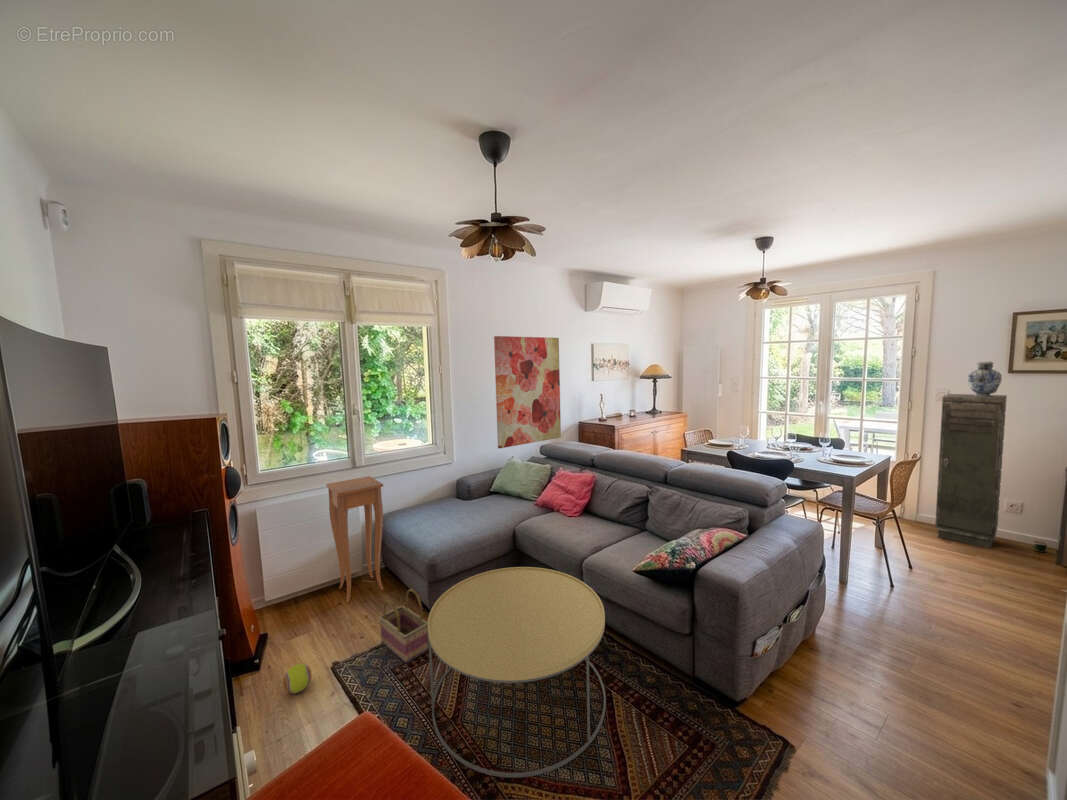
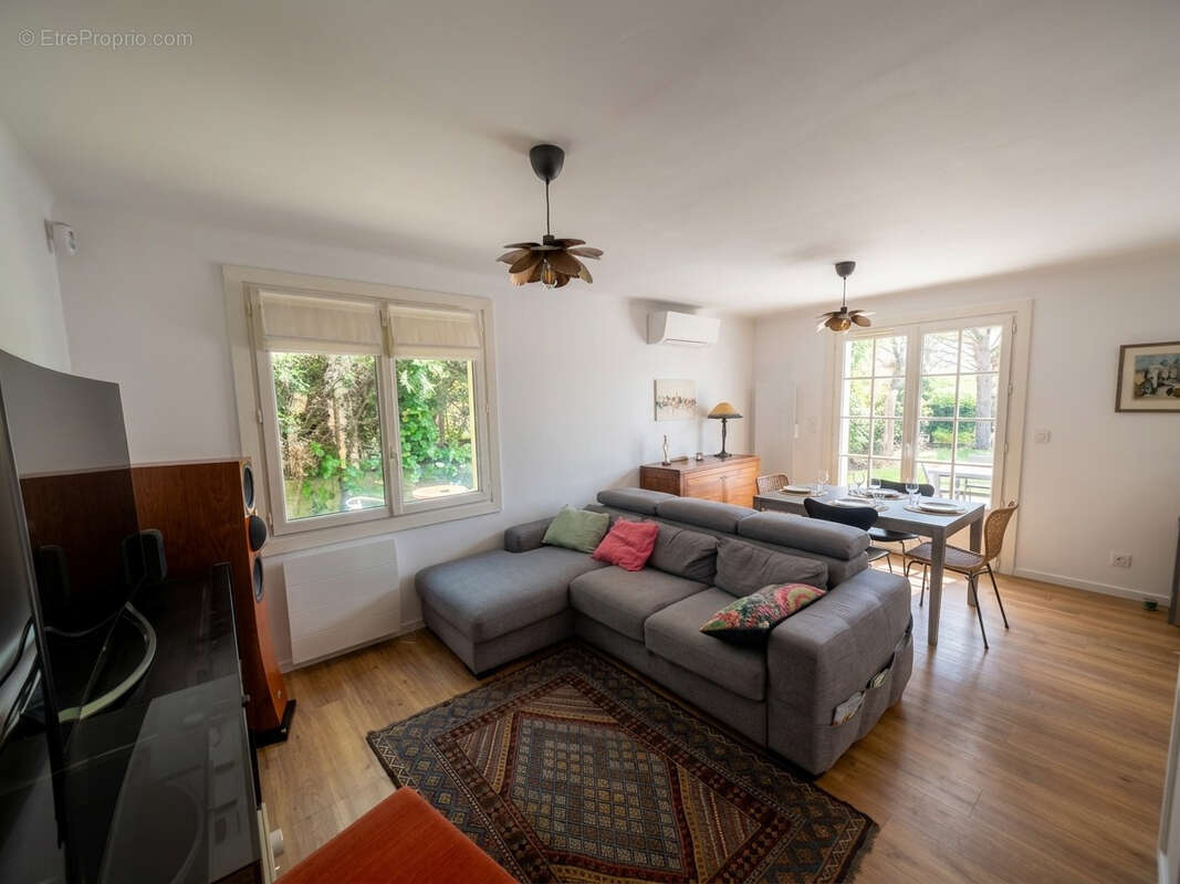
- decorative vase (984, 379)
- side table (366, 537)
- ball (297, 678)
- wall art (529, 390)
- coffee table (518, 651)
- basket (403, 620)
- storage cabinet (970, 467)
